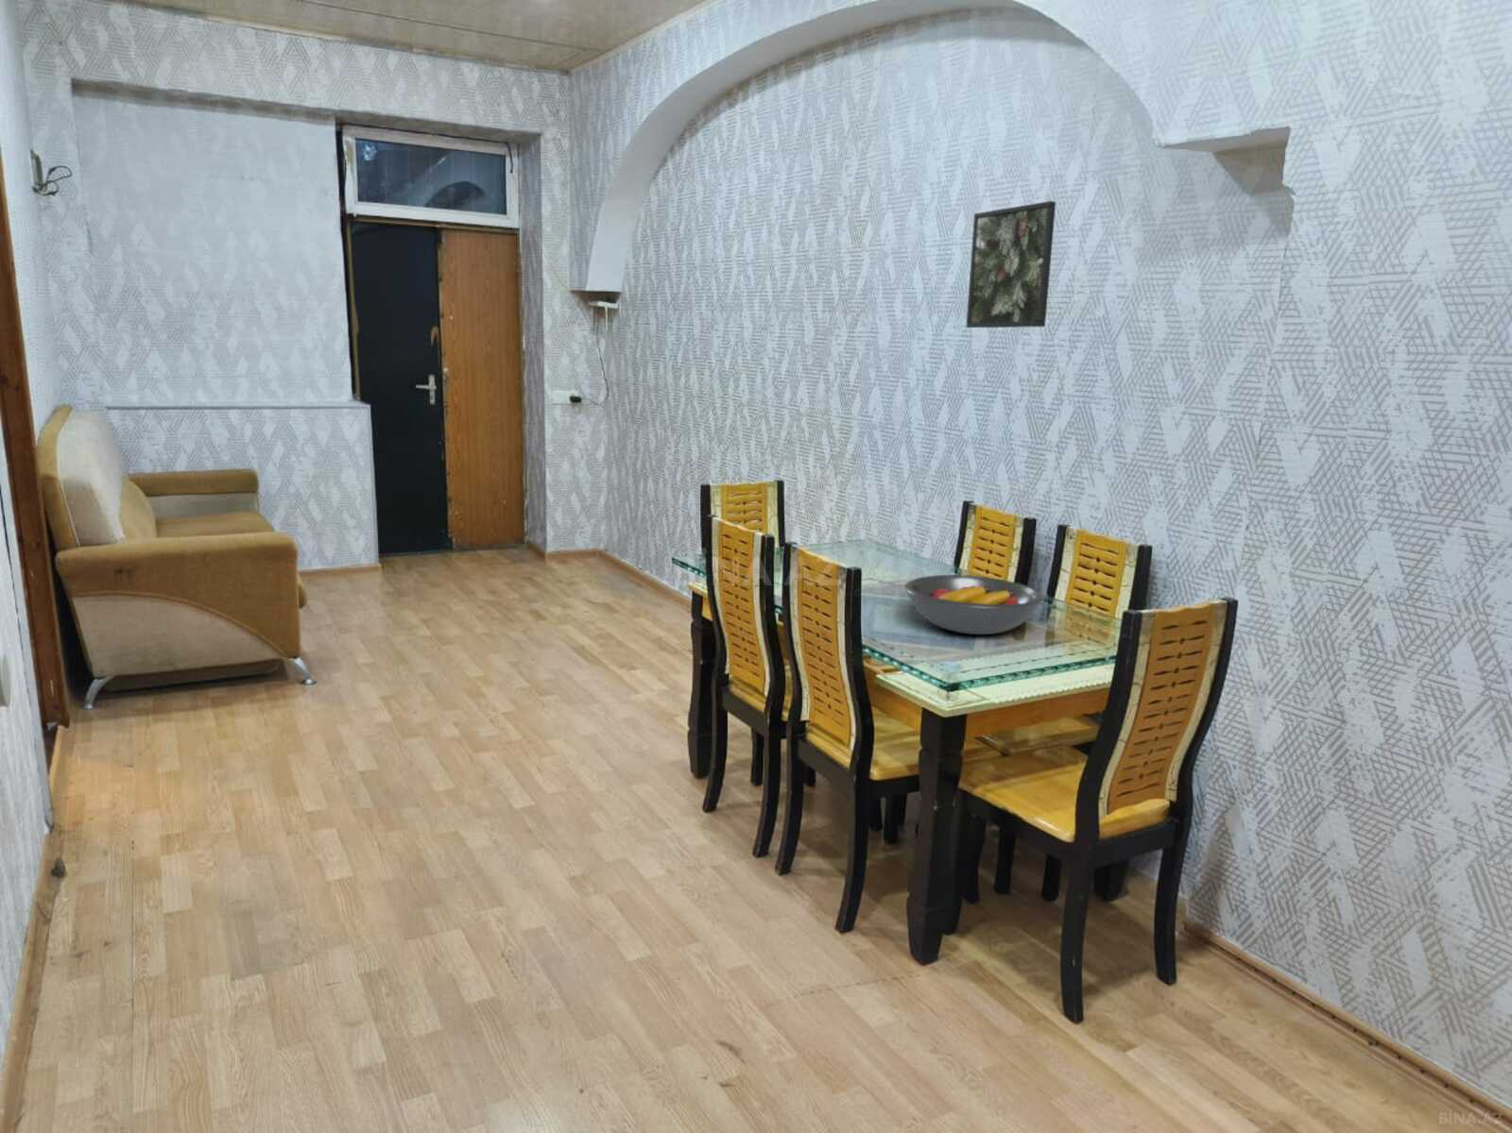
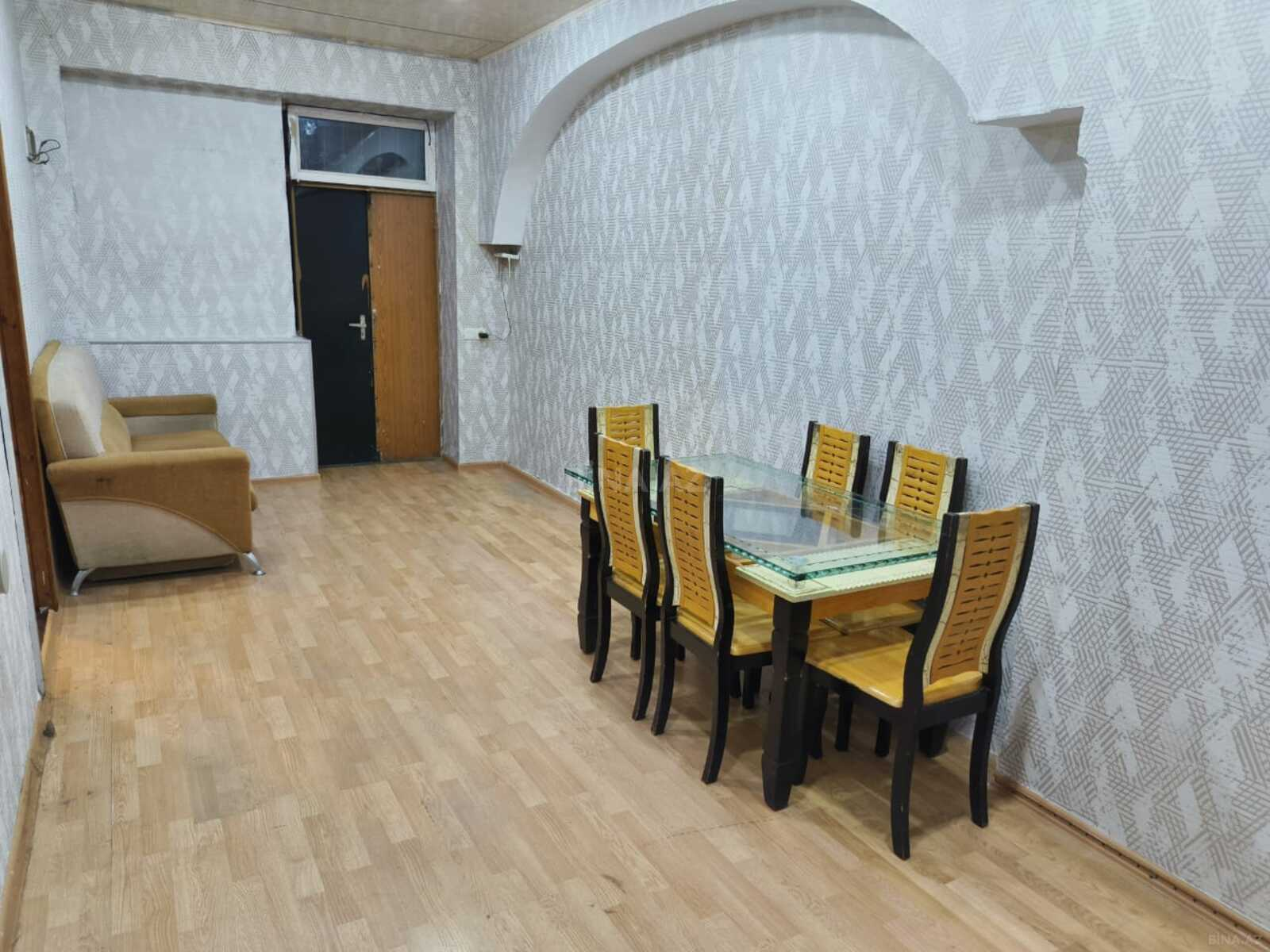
- fruit bowl (971, 603)
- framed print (1008, 268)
